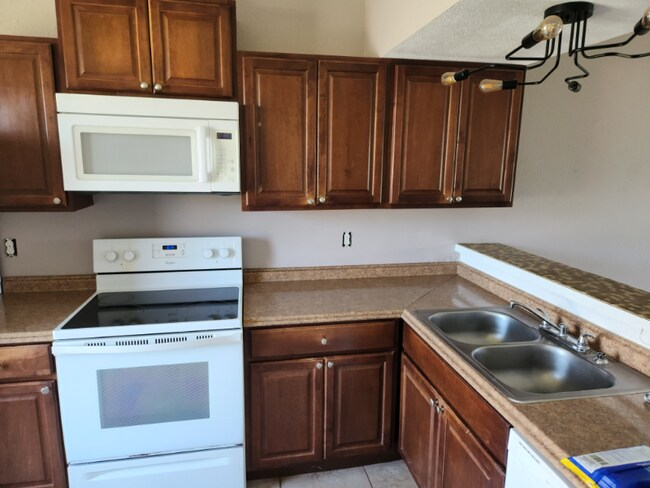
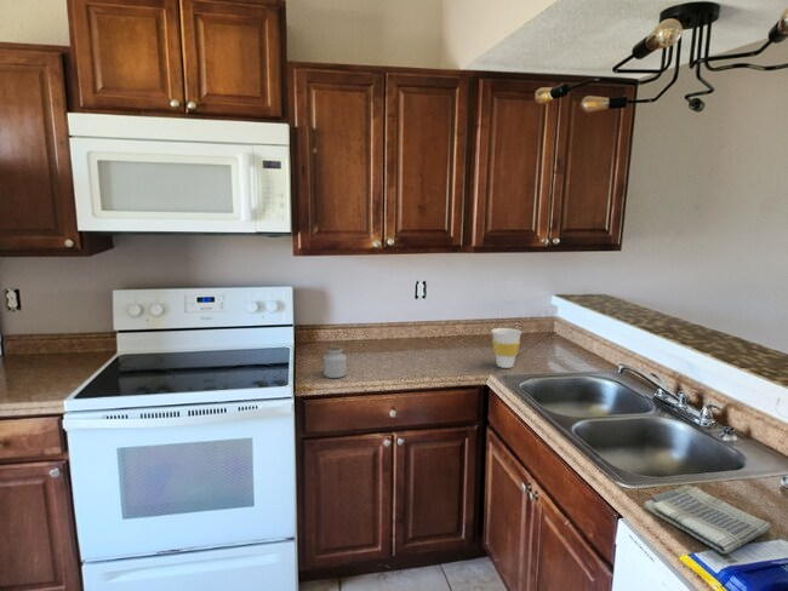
+ cup (506, 349)
+ dish towel (704, 512)
+ jar (335, 360)
